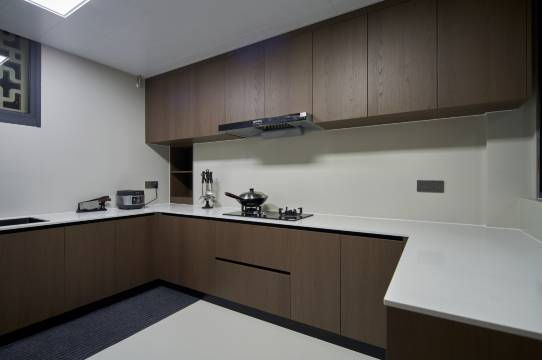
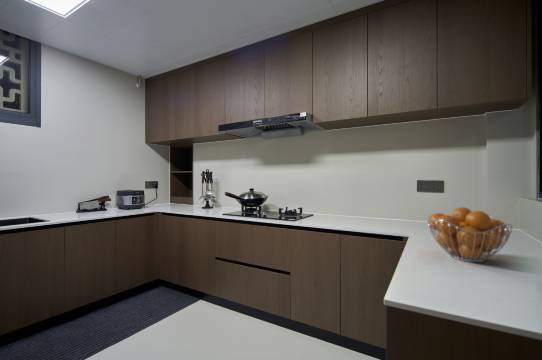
+ fruit basket (466, 233)
